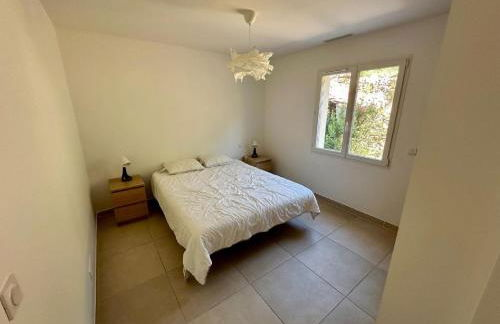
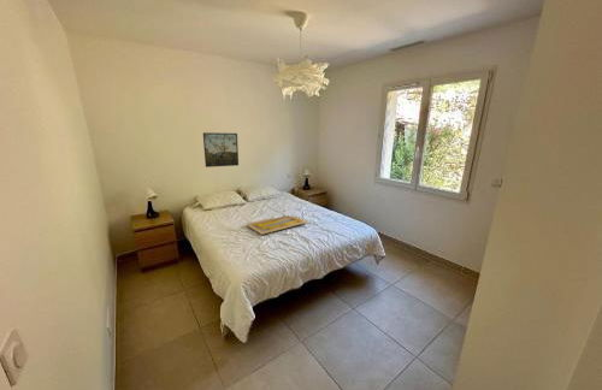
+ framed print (222, 149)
+ serving tray (277, 224)
